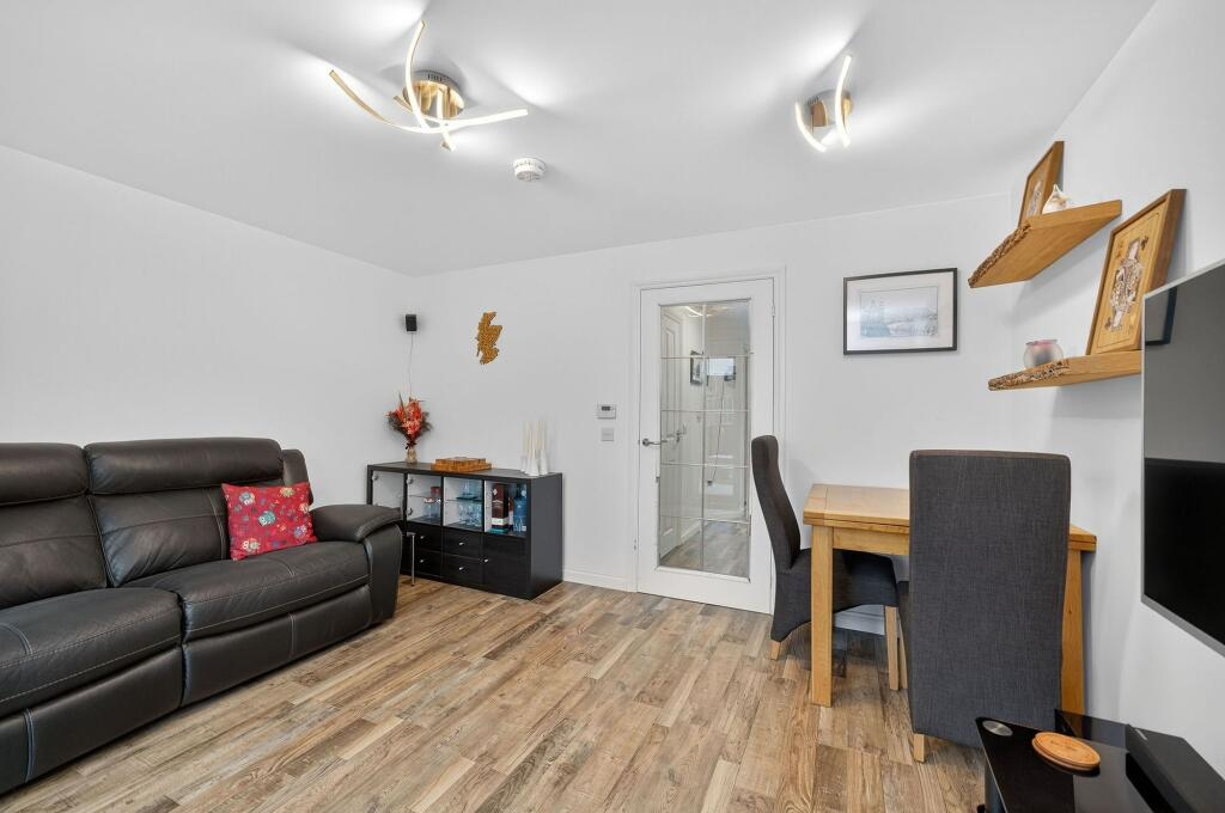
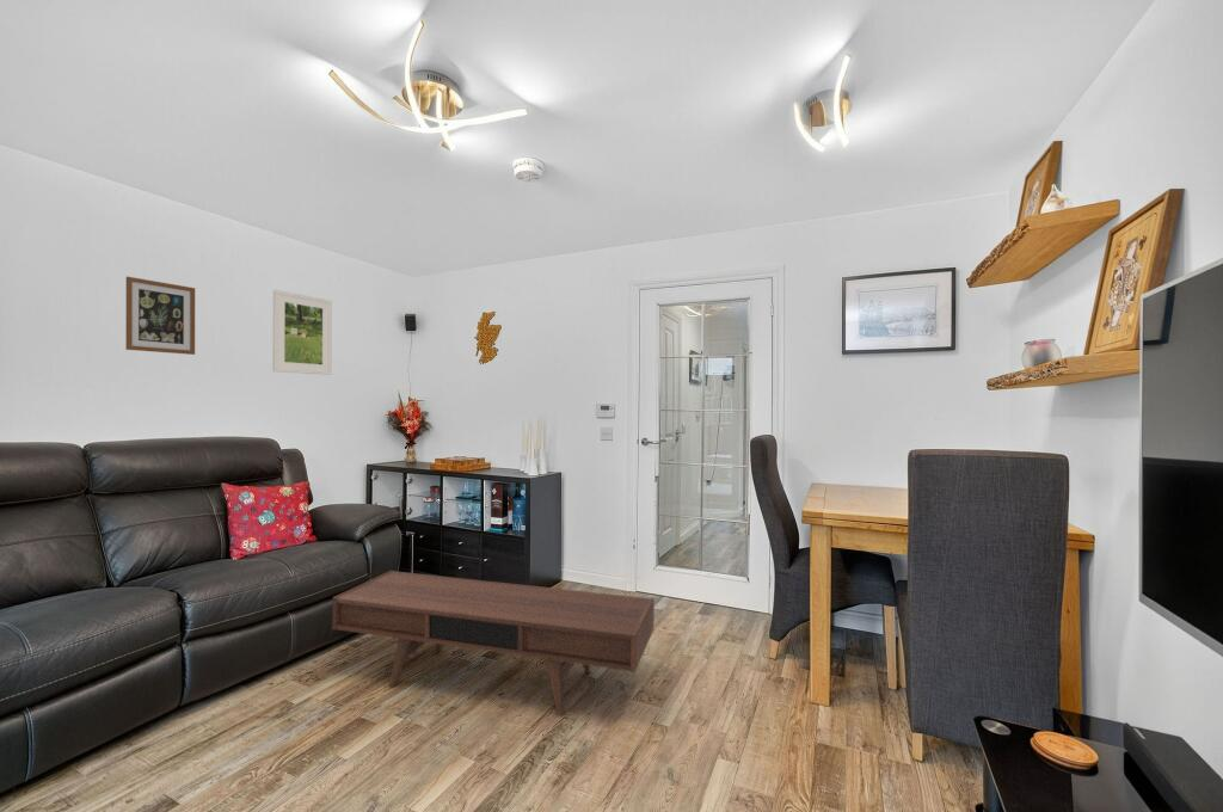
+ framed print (303, 334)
+ wall art (161, 316)
+ coffee table (493, 638)
